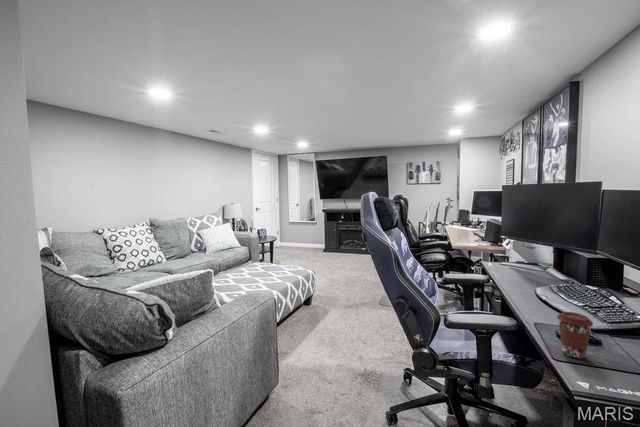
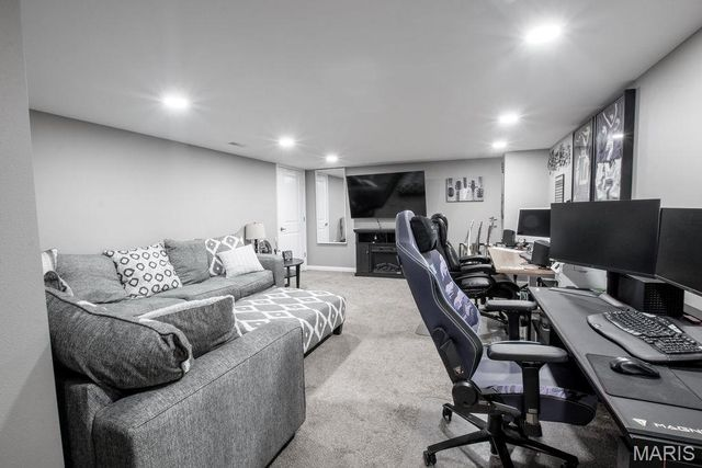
- coffee cup (574, 334)
